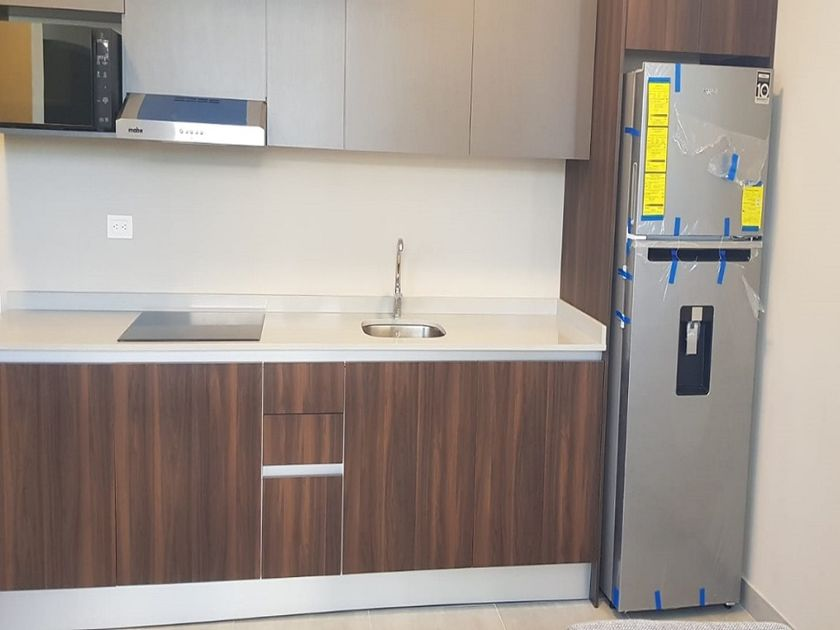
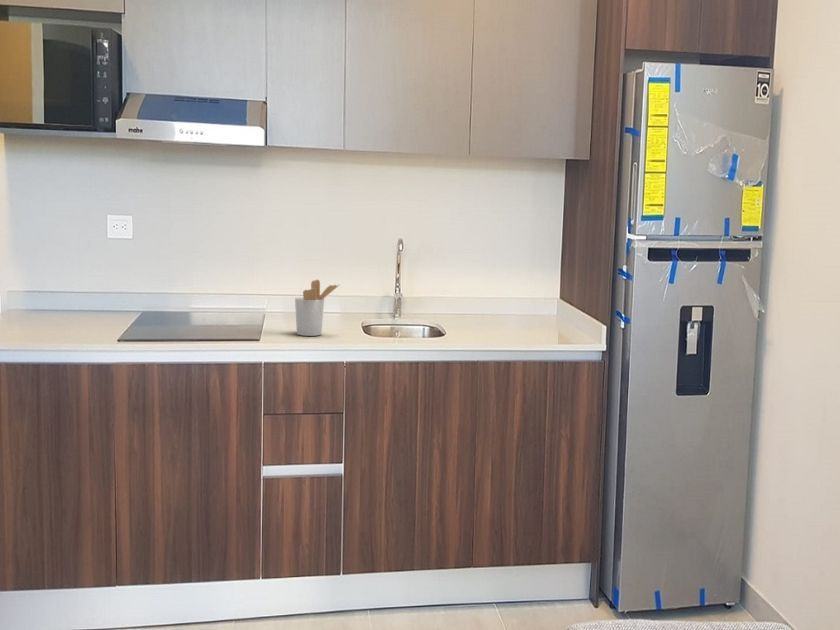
+ utensil holder (316, 307)
